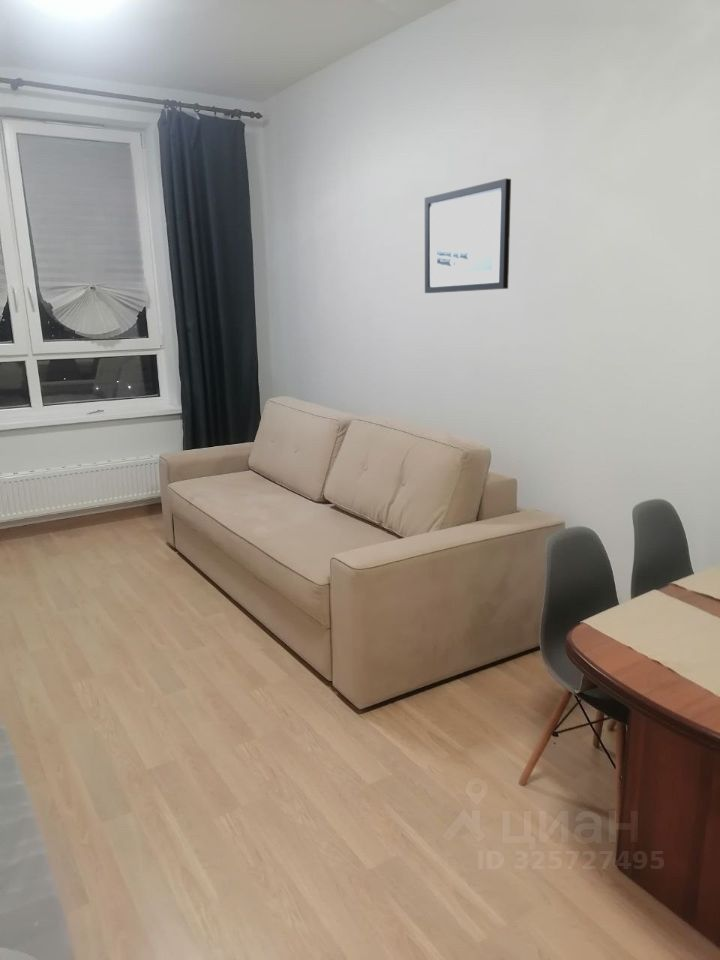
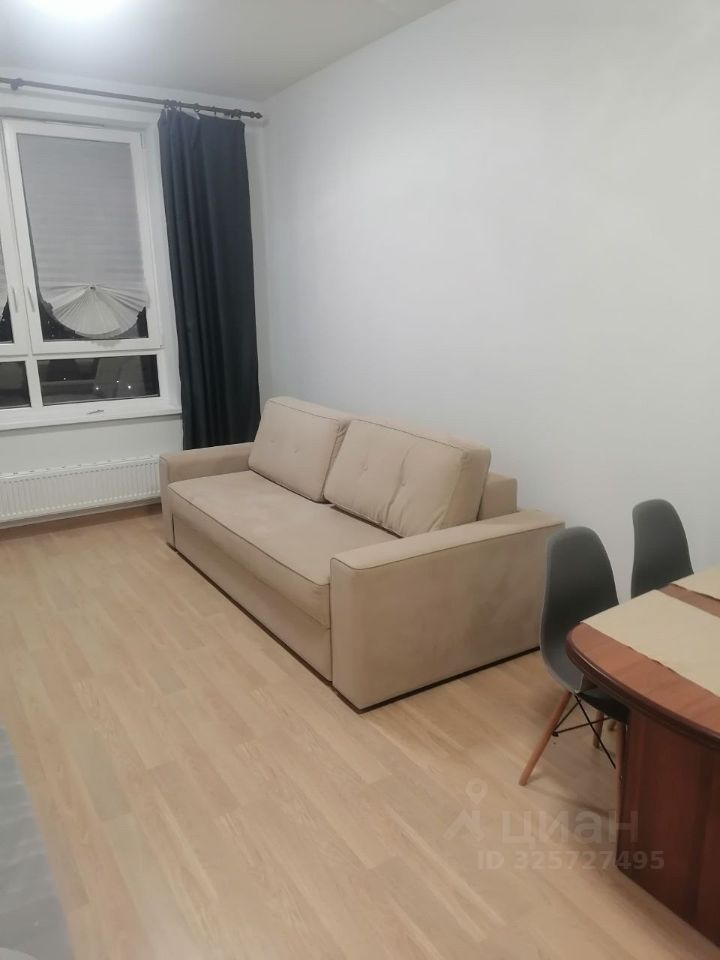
- wall art (464, 240)
